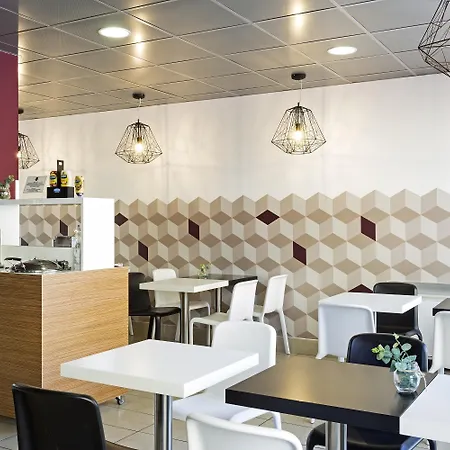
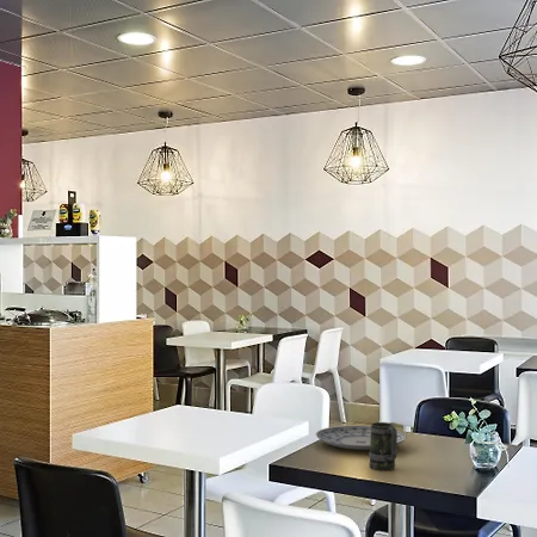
+ mug (384, 446)
+ plate (360, 439)
